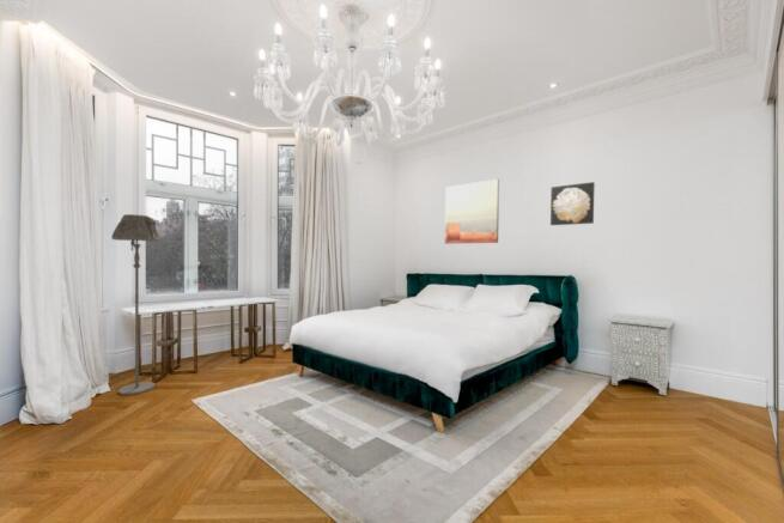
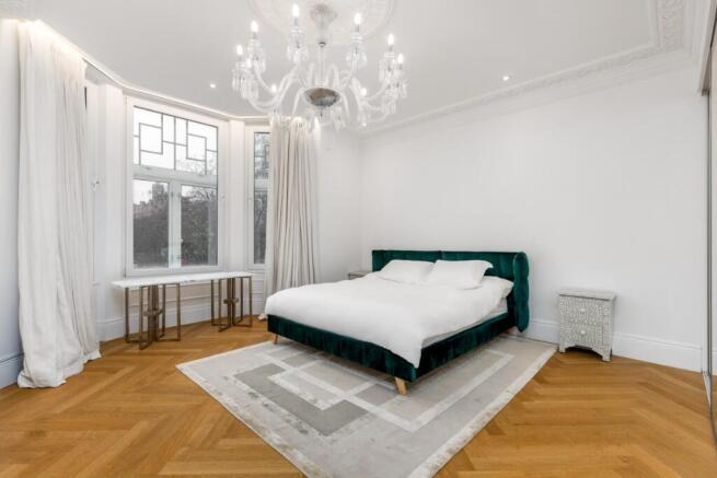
- wall art (470, 213)
- wall art (571, 205)
- floor lamp (136, 302)
